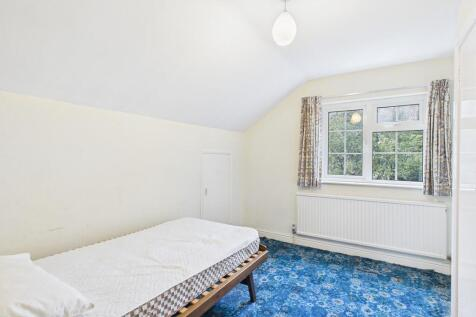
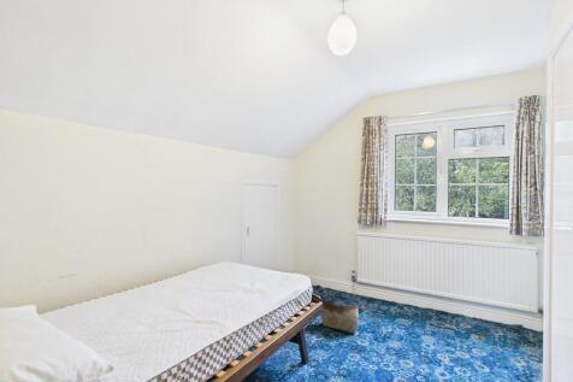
+ basket (337, 311)
